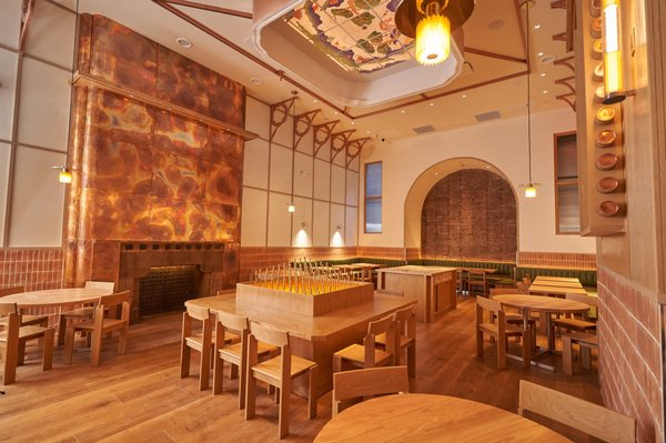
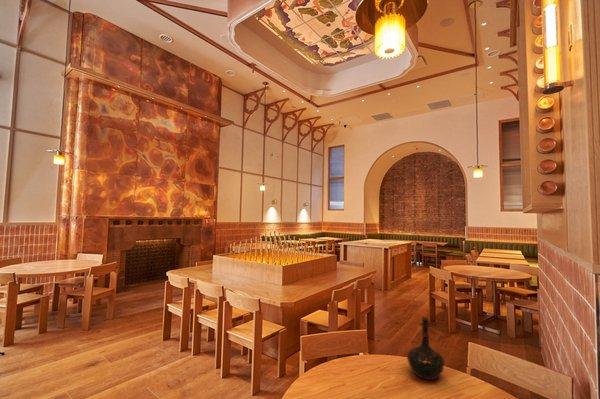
+ bottle (425, 346)
